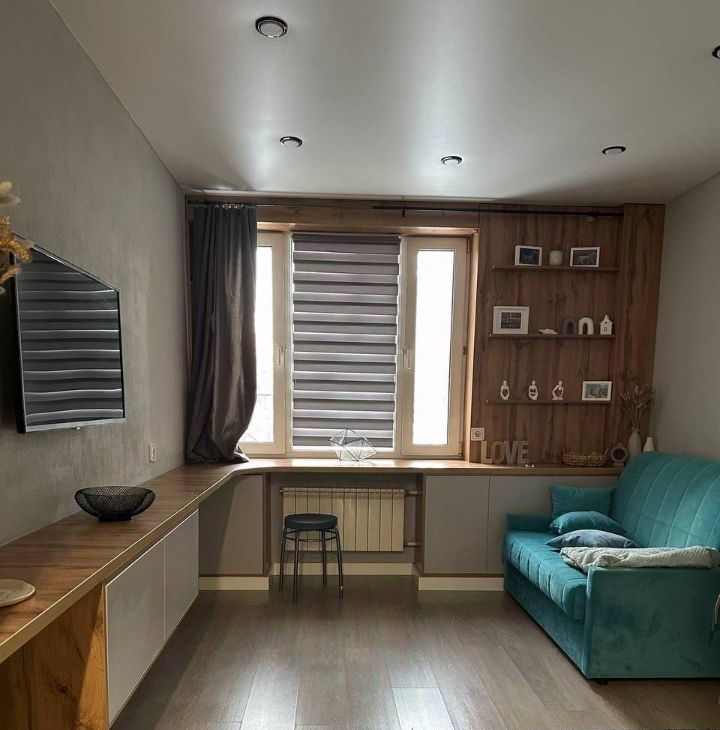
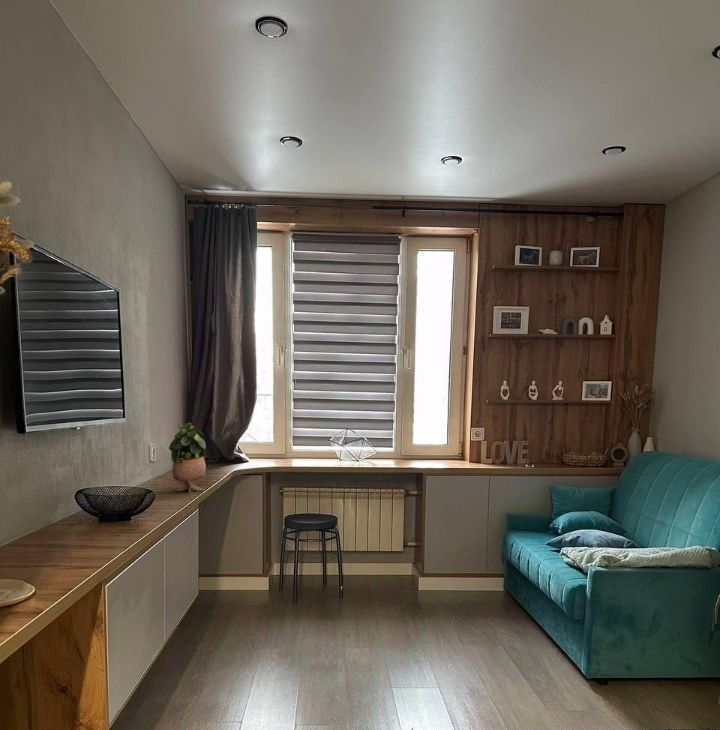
+ potted plant (188, 456)
